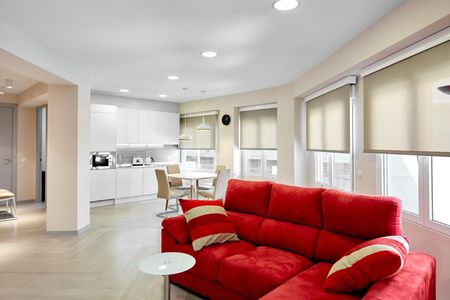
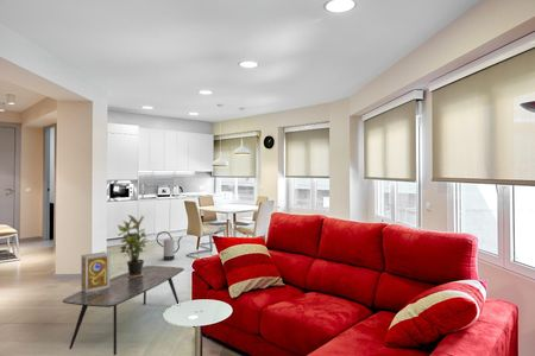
+ potted plant (132, 244)
+ watering can (169, 244)
+ coffee table (130, 298)
+ book (95, 271)
